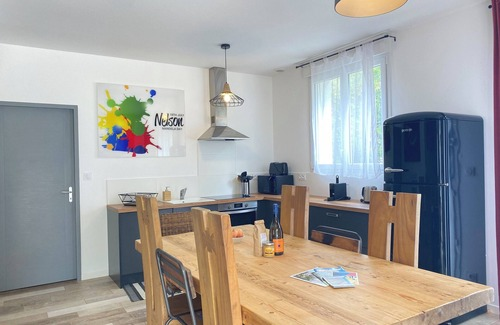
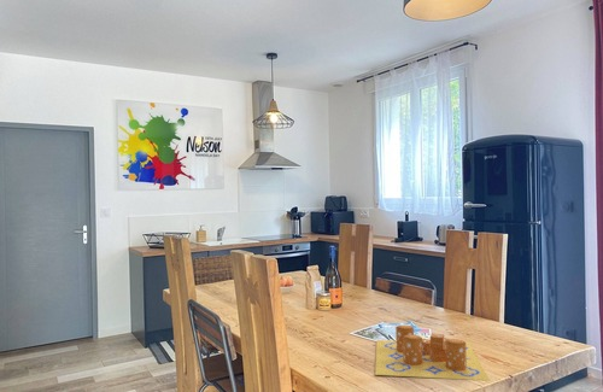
+ candle (426, 345)
